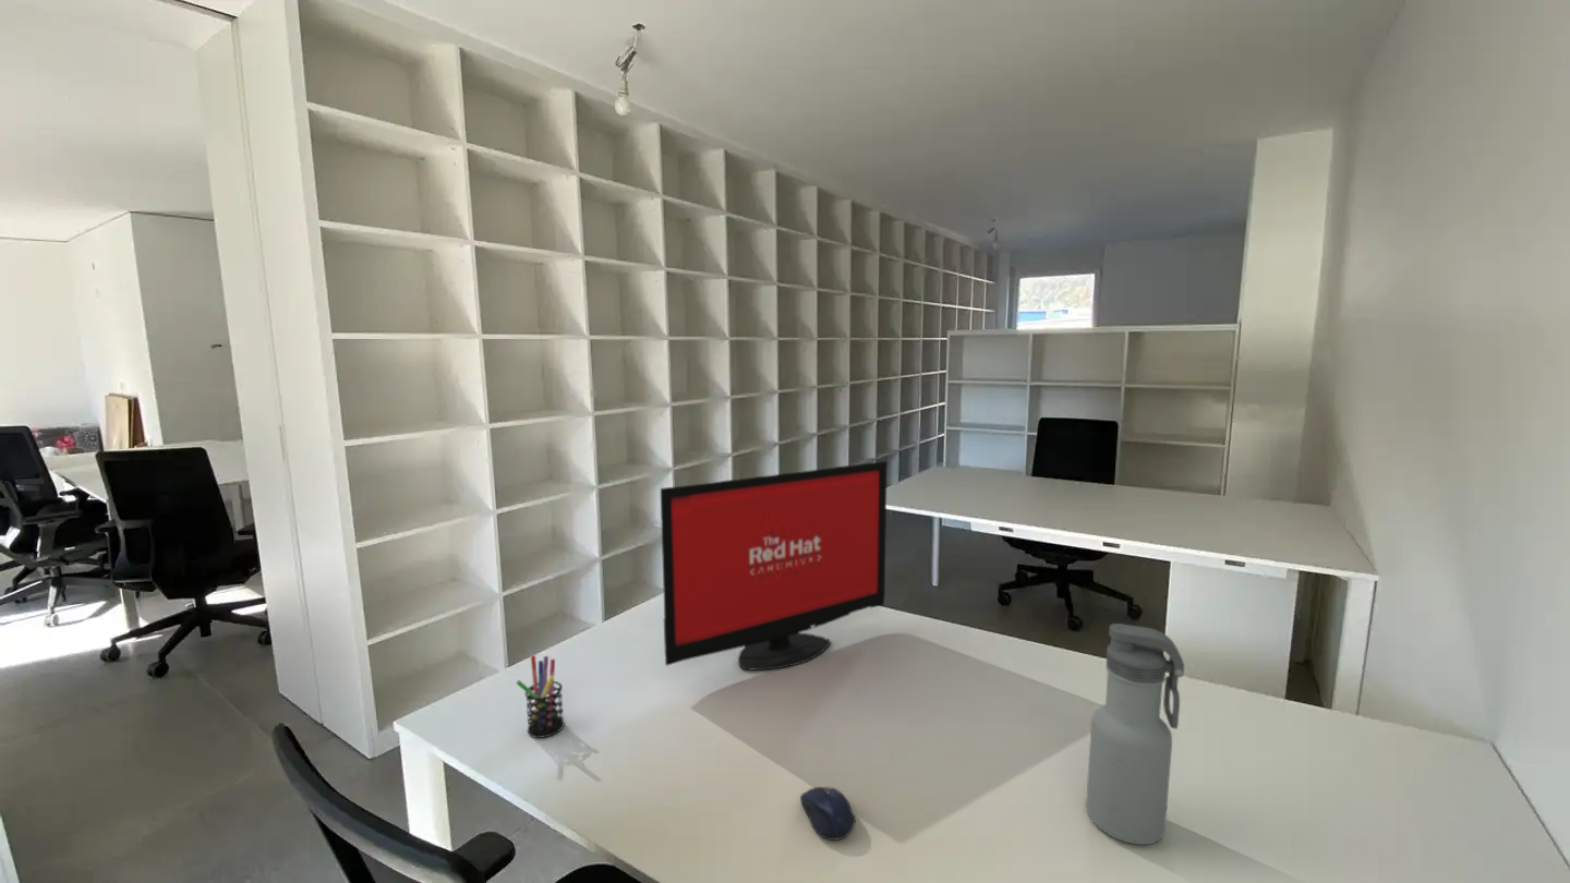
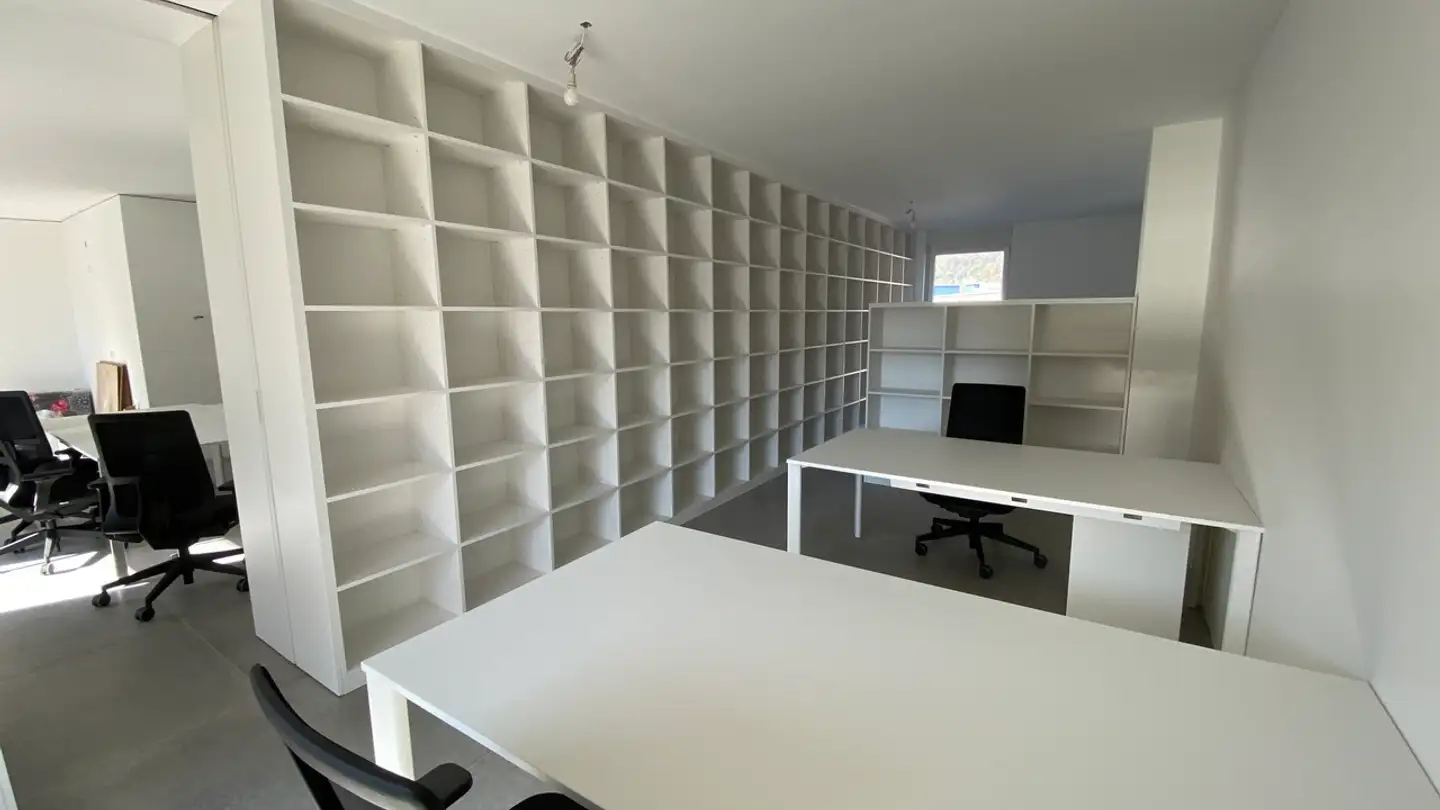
- water bottle (1132, 728)
- computer monitor (781, 563)
- pen holder (539, 695)
- computer mouse (828, 805)
